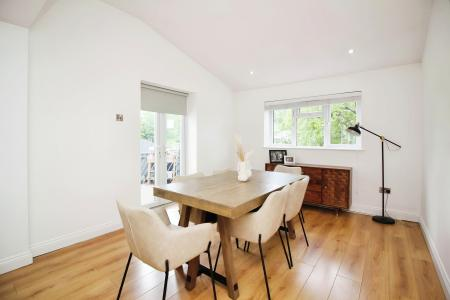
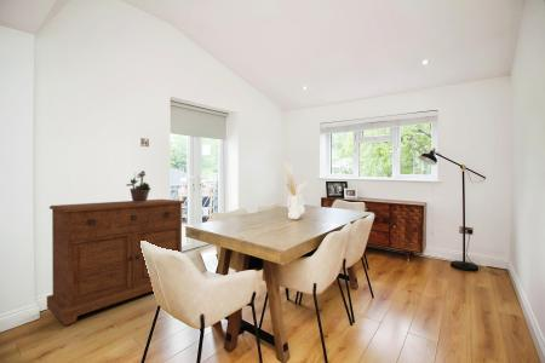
+ potted plant (140, 184)
+ sideboard (124, 248)
